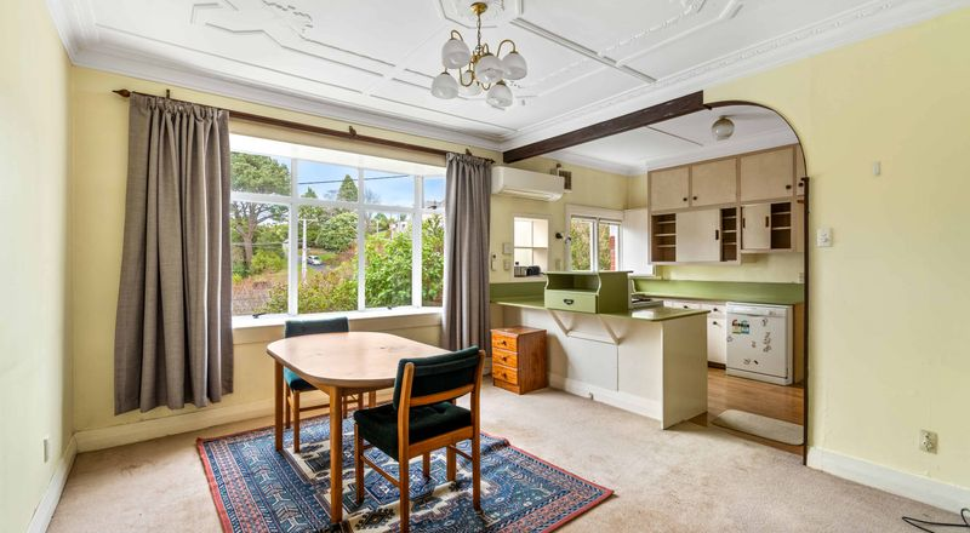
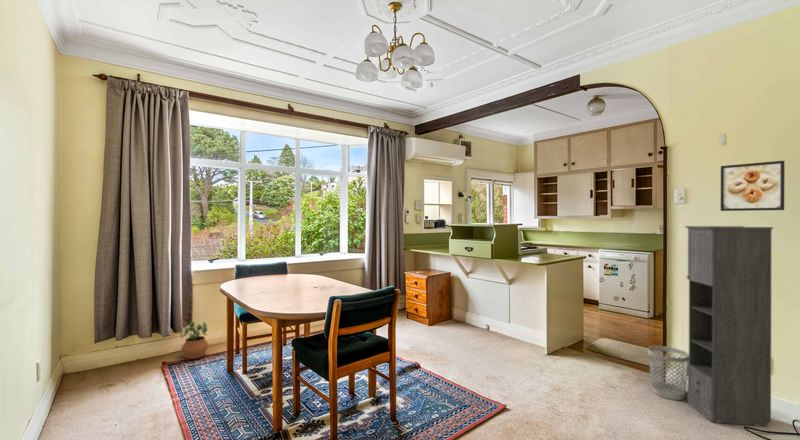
+ potted plant (194, 338)
+ wastebasket (667, 372)
+ storage cabinet (725, 320)
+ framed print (751, 187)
